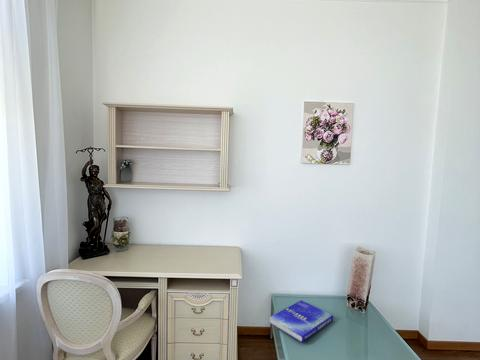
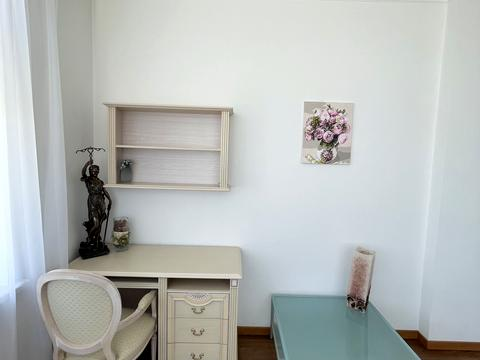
- book (301, 319)
